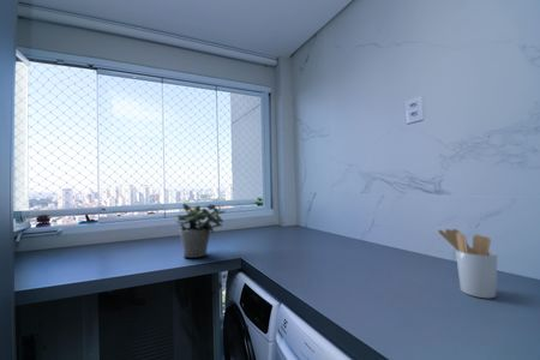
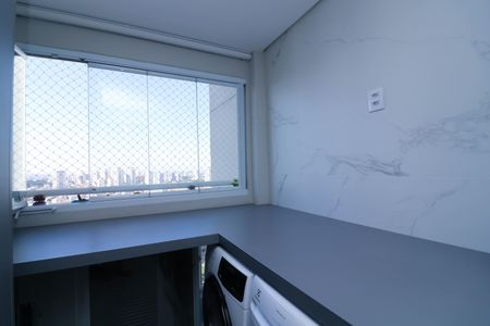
- potted plant (200, 228)
- utensil holder (467, 259)
